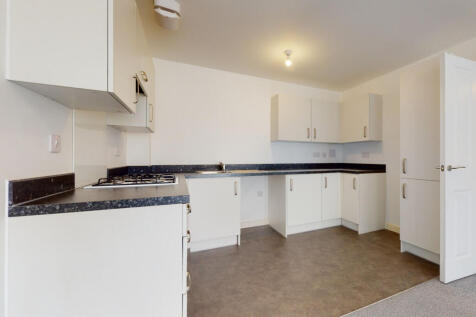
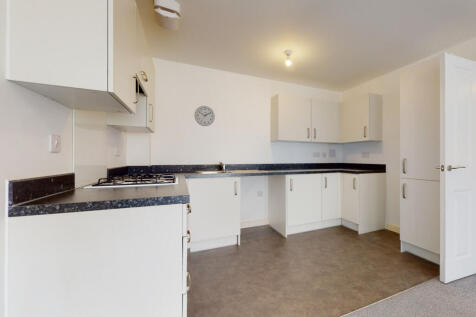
+ wall clock (204, 115)
